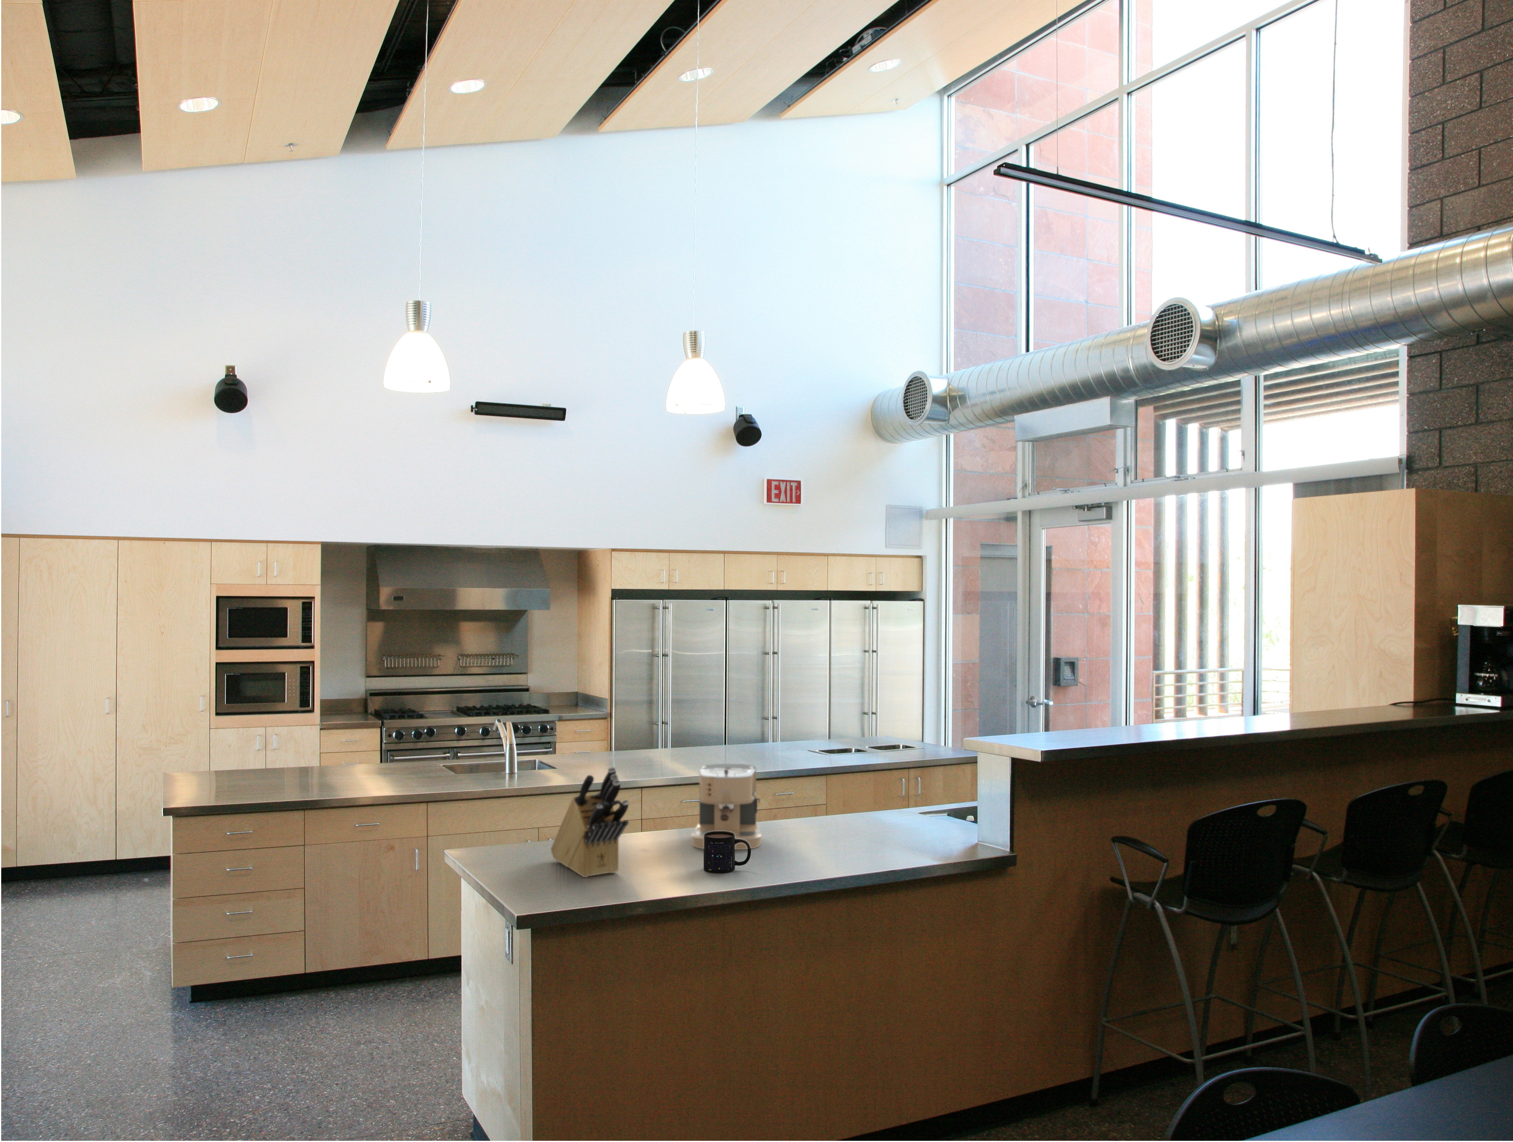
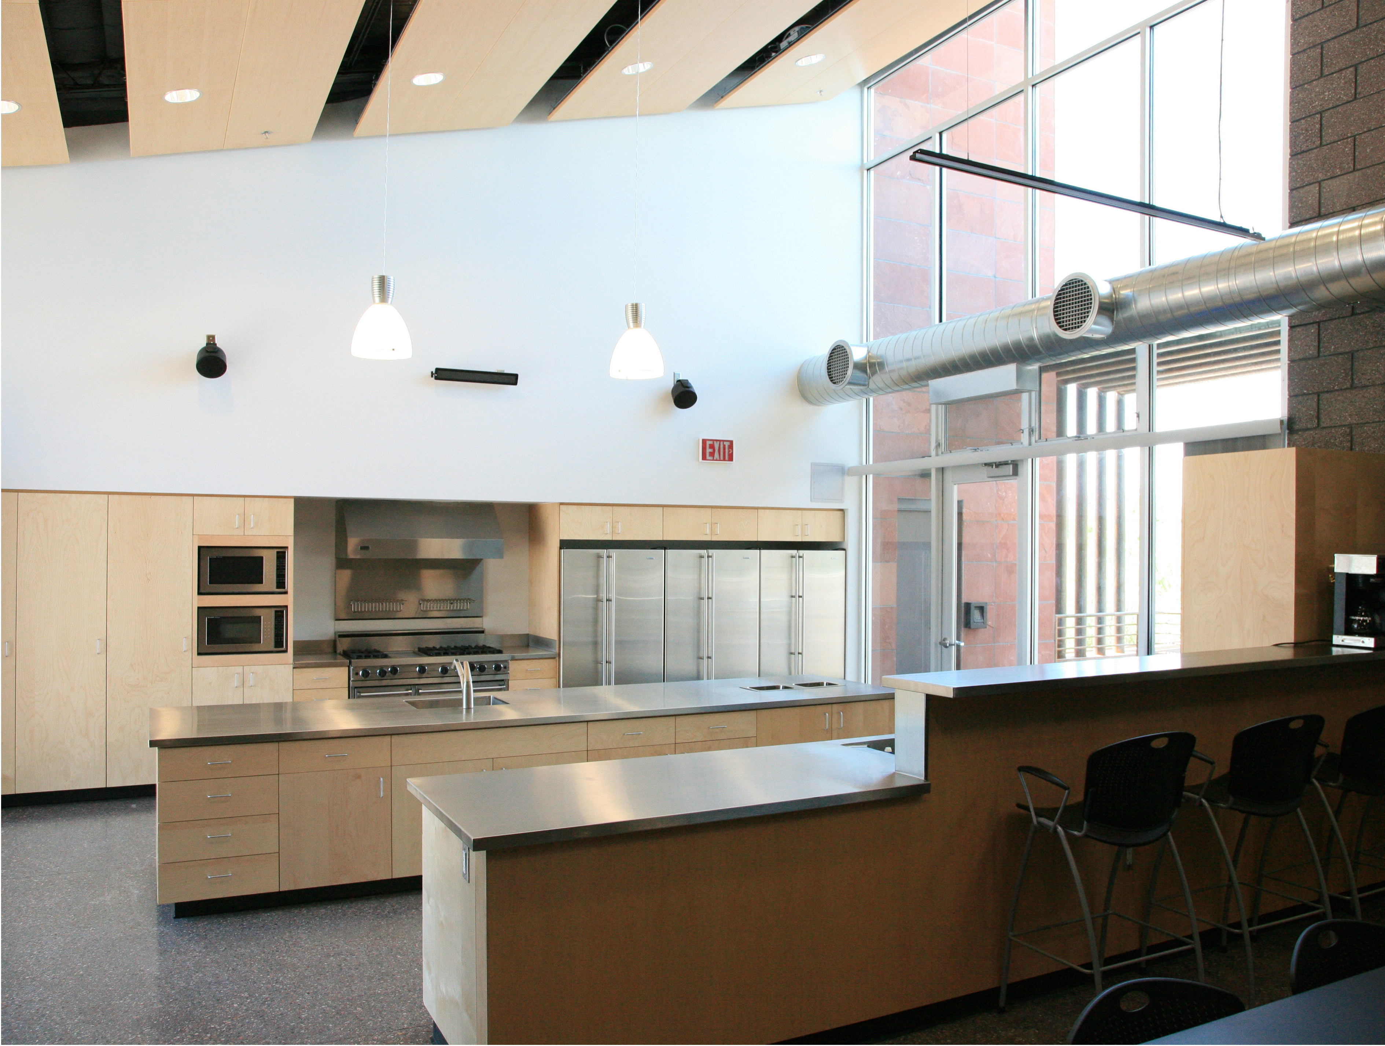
- coffee maker (727, 805)
- knife block (589, 816)
- mug (727, 852)
